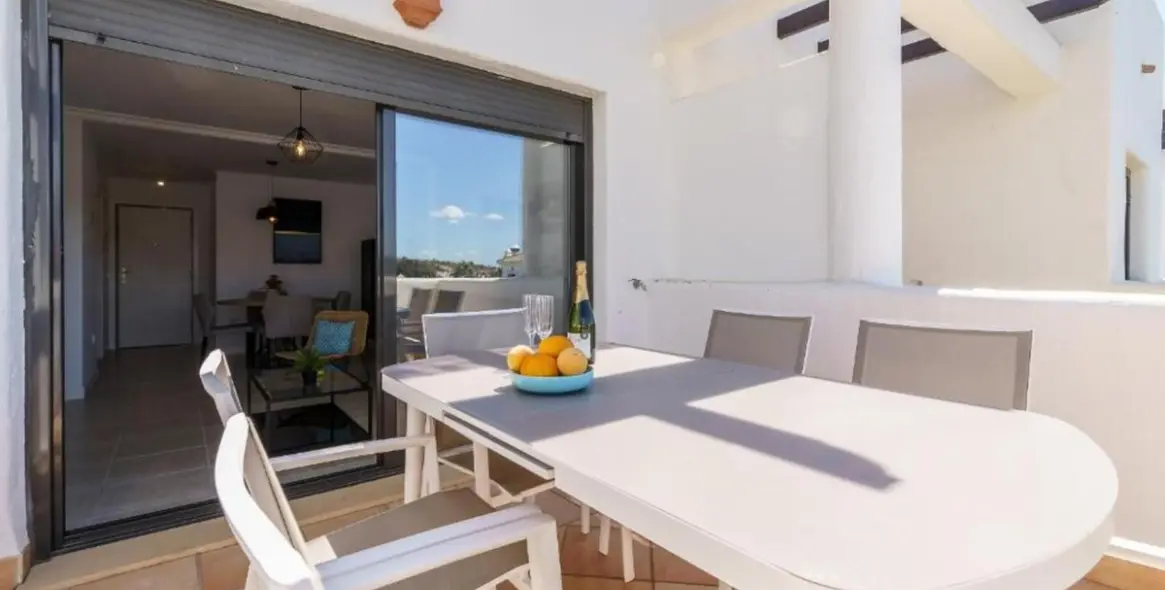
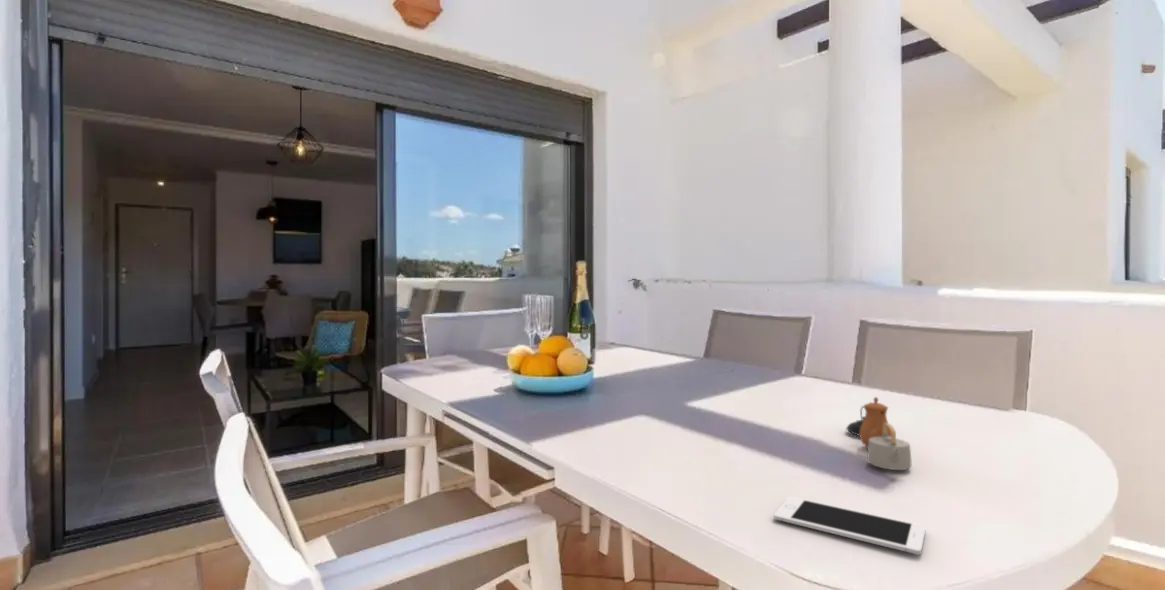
+ teapot (876, 423)
+ cell phone (847, 522)
